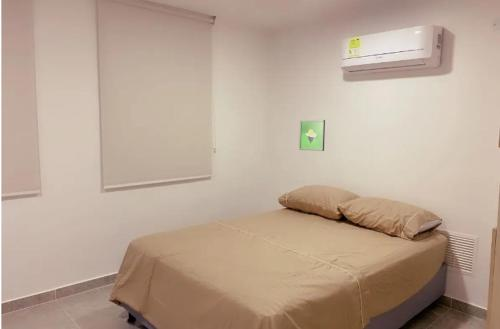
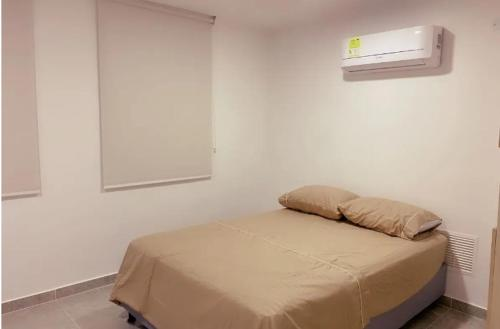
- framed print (311, 135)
